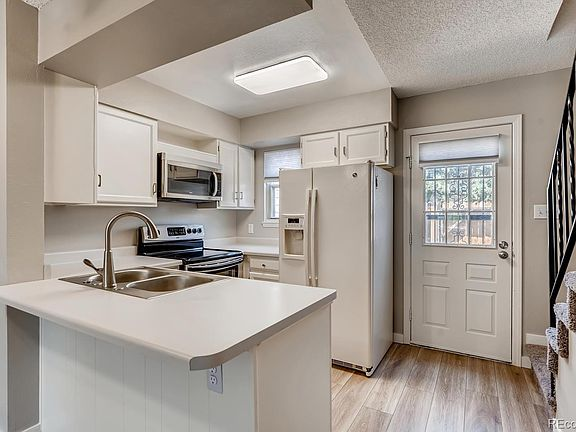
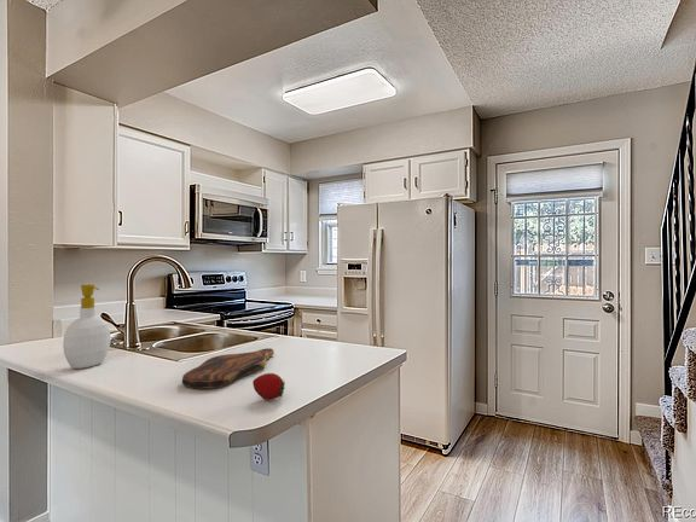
+ soap bottle (88, 325)
+ fruit (268, 385)
+ cutting board (233, 364)
